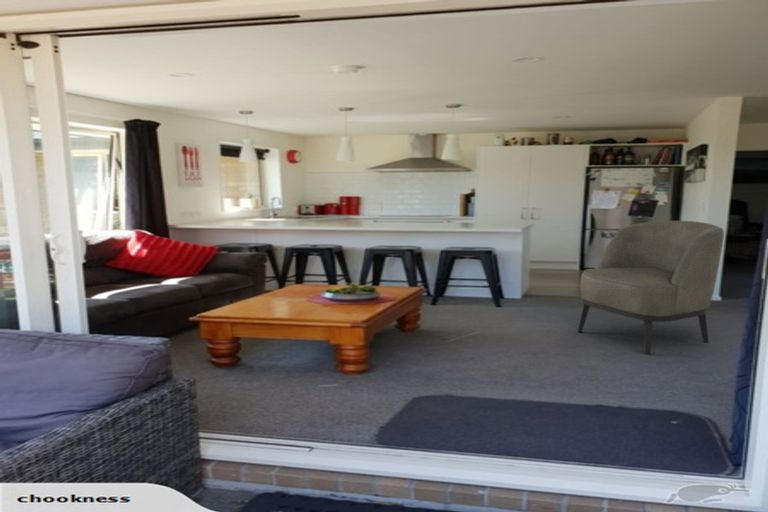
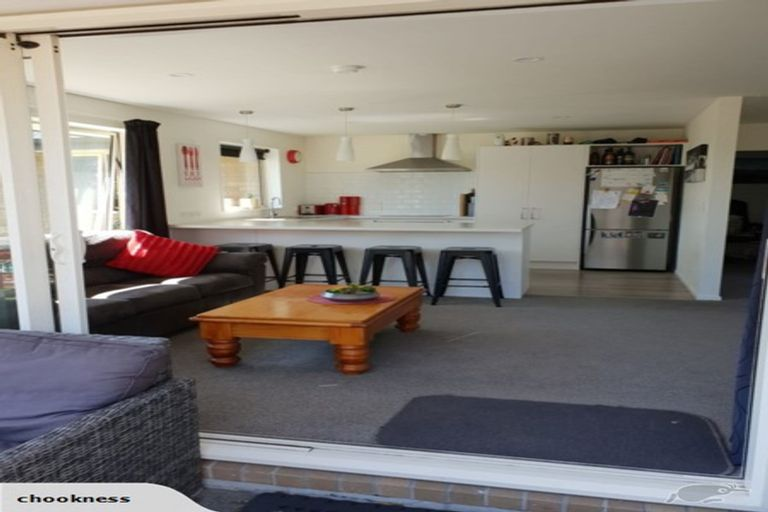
- armchair (652, 280)
